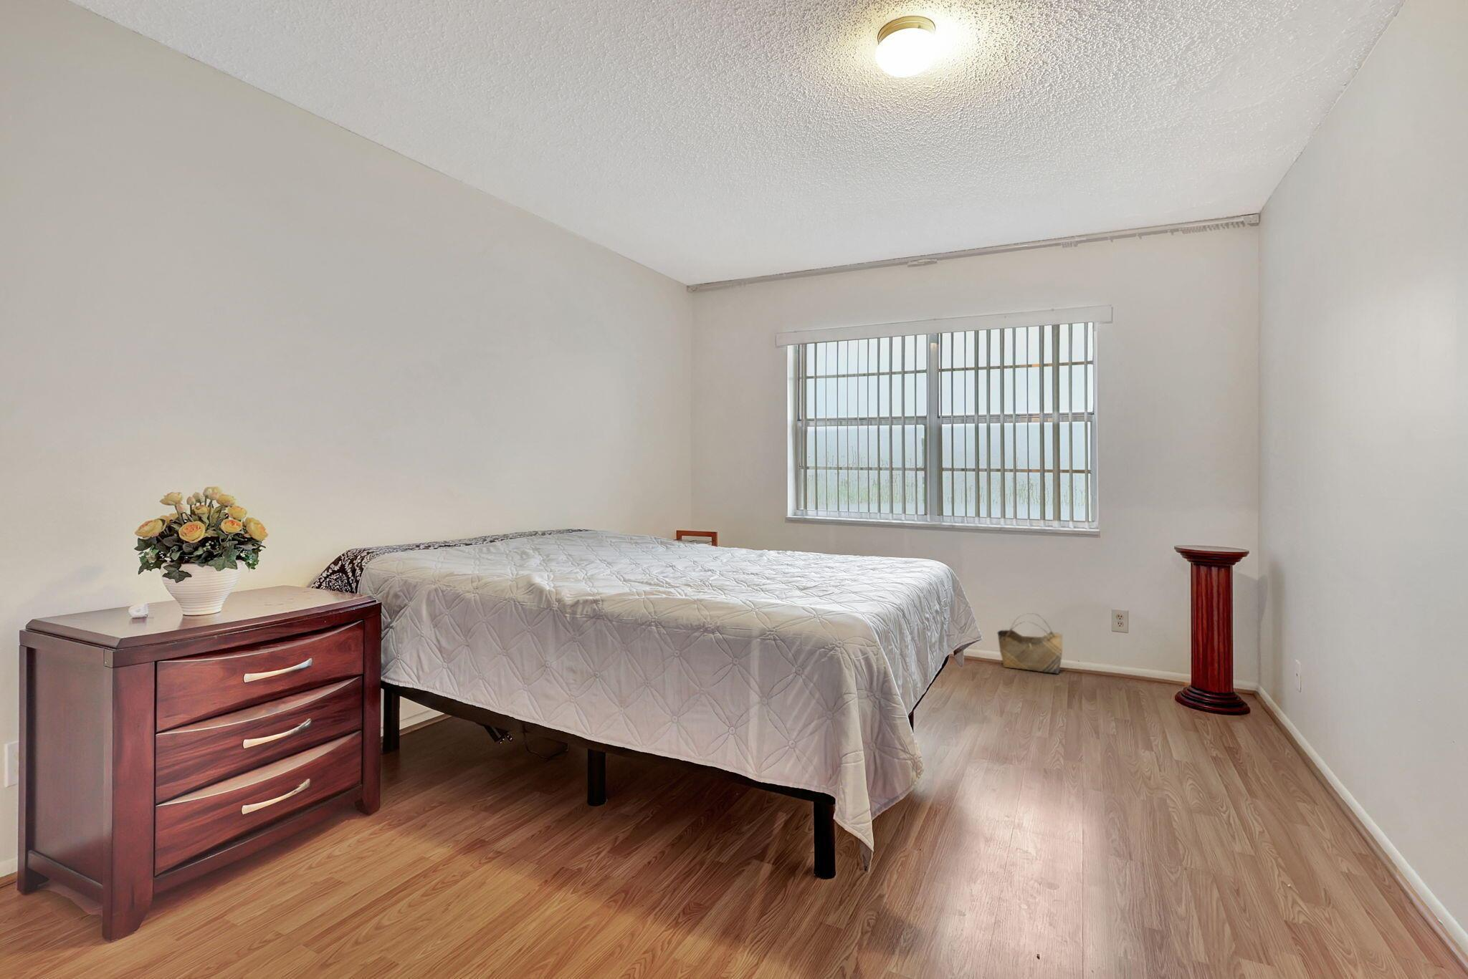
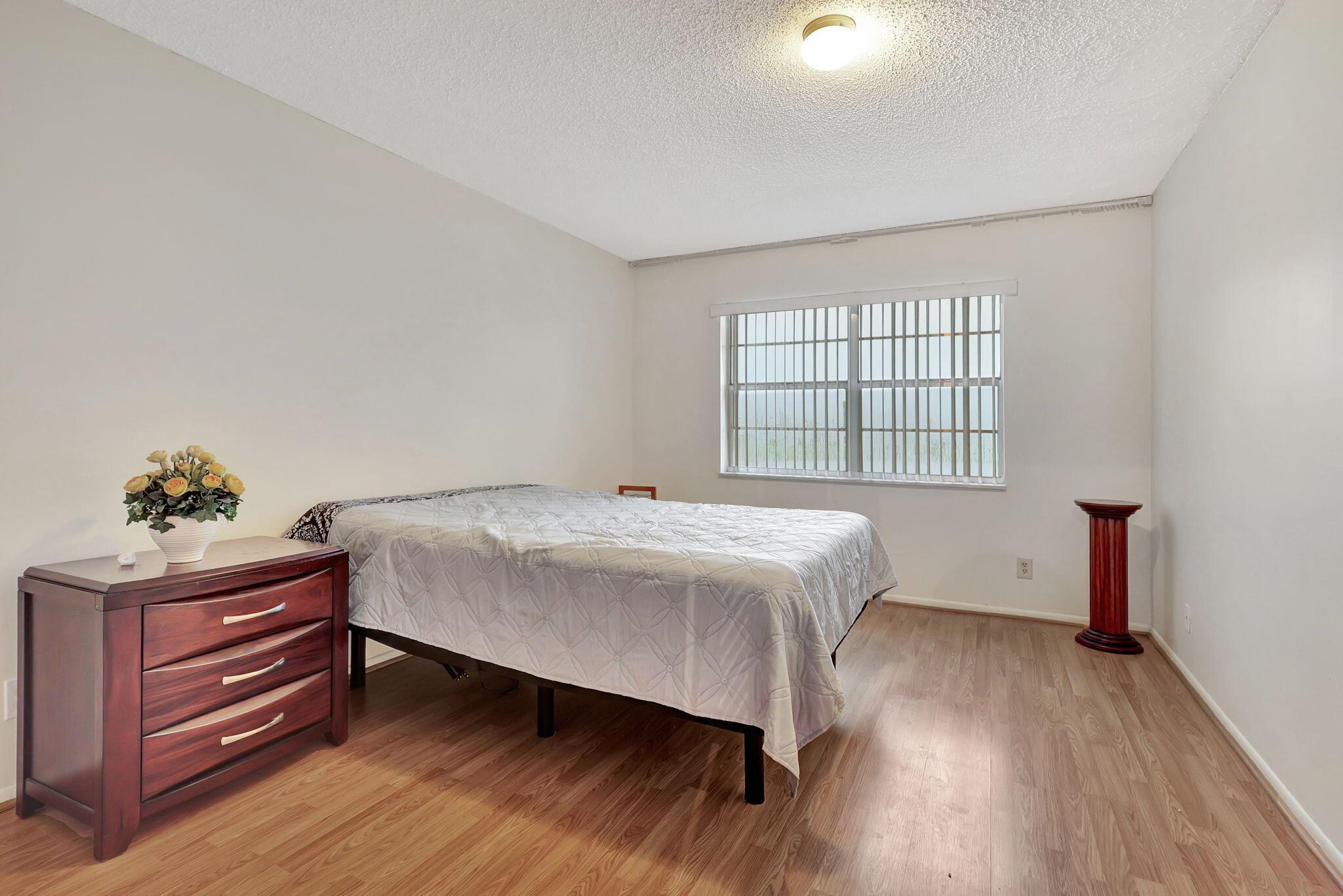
- basket (1029, 642)
